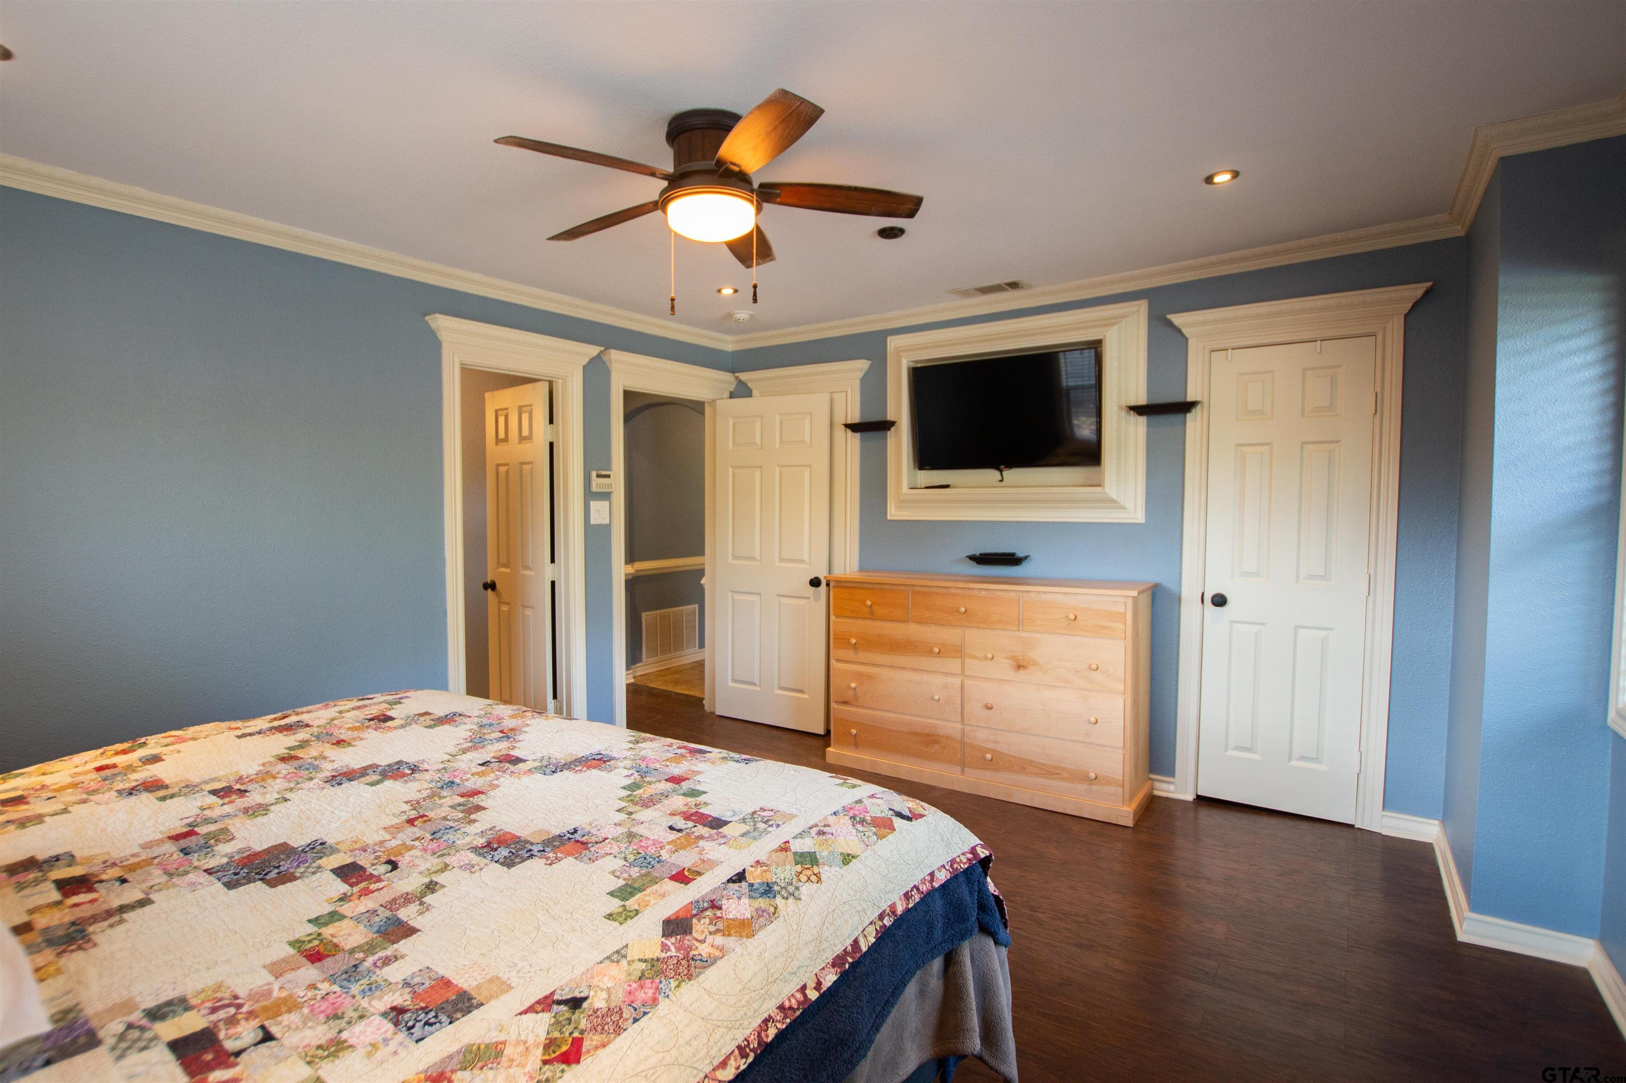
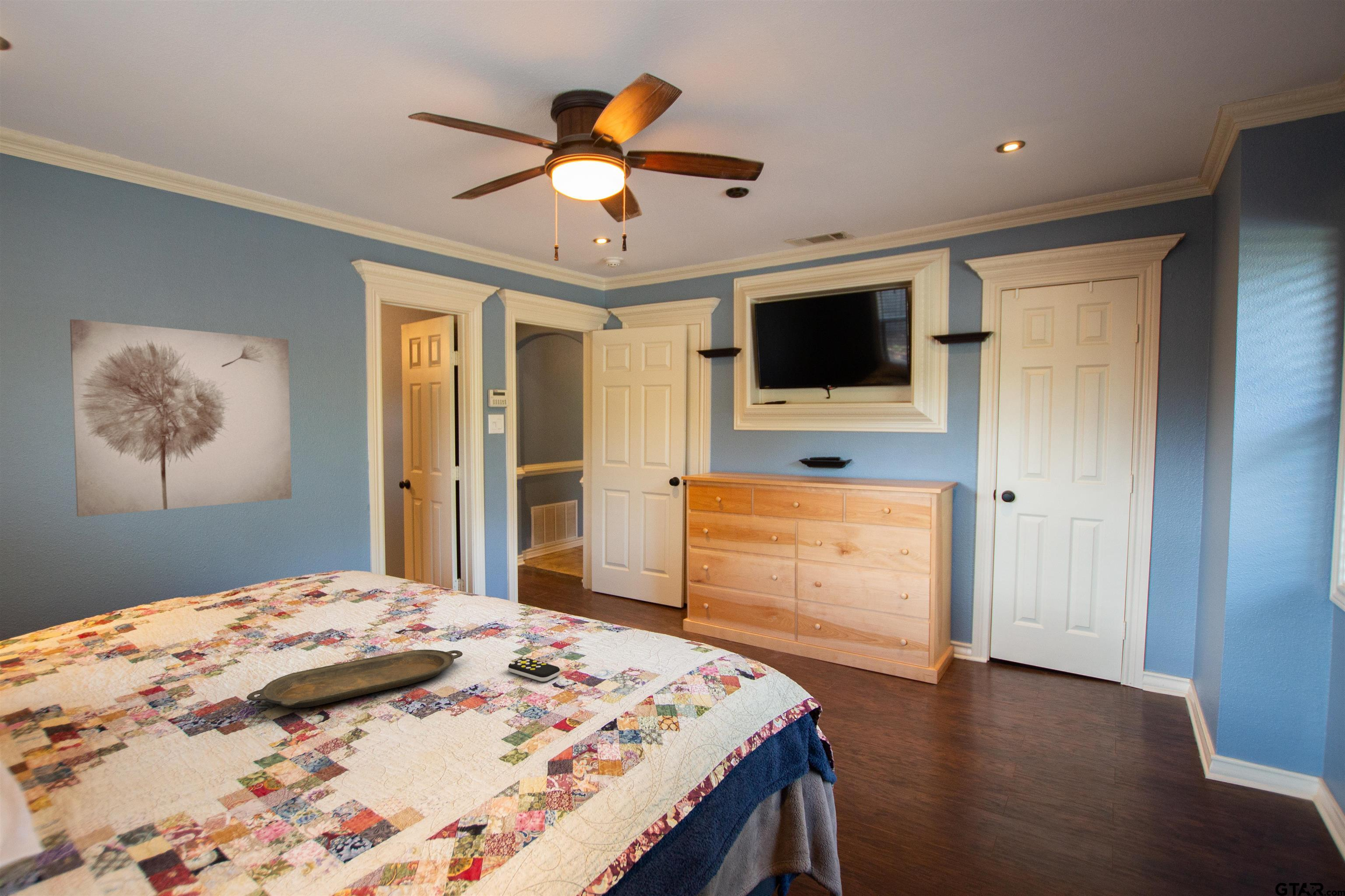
+ wall art (193, 419)
+ serving tray (364, 678)
+ remote control (534, 669)
